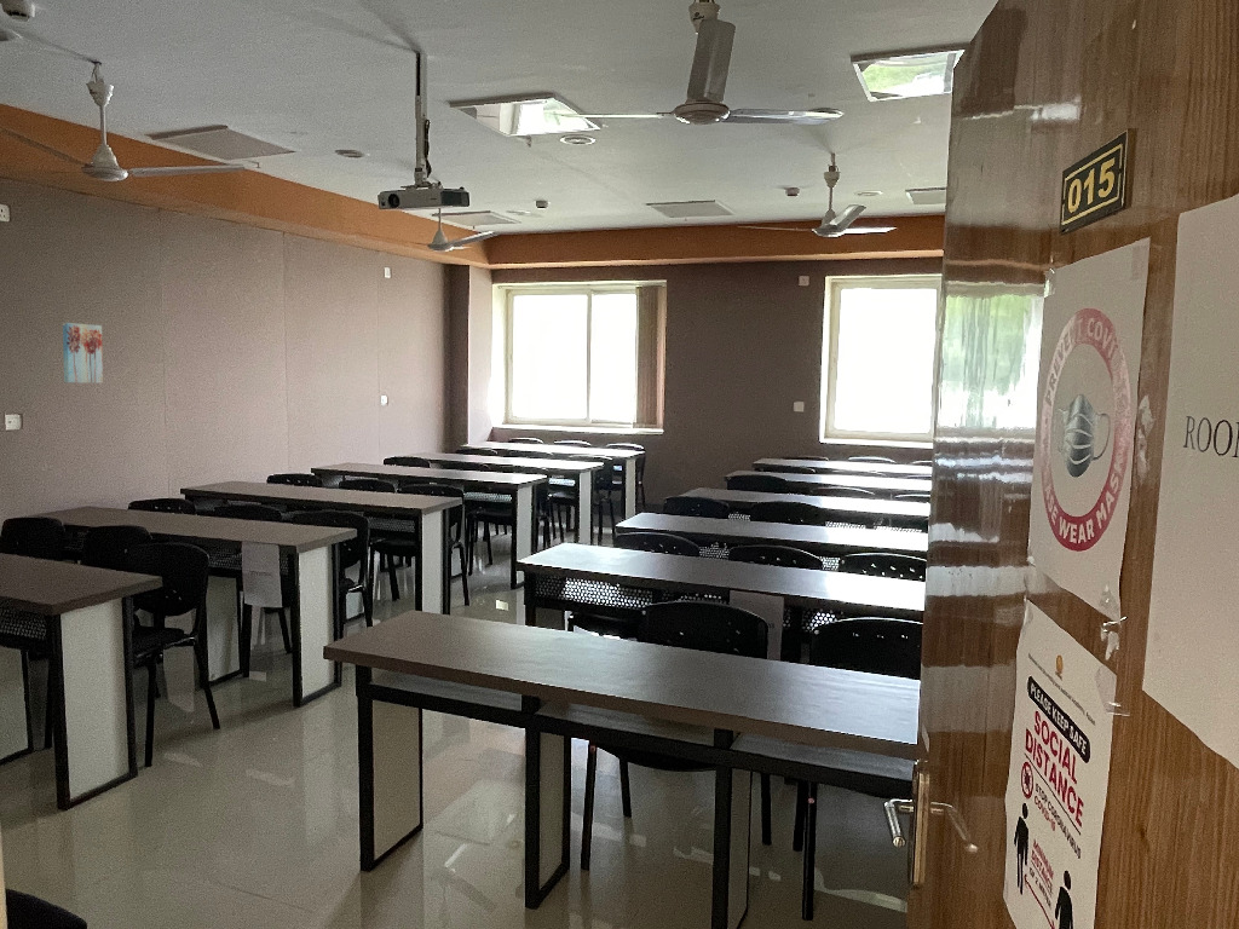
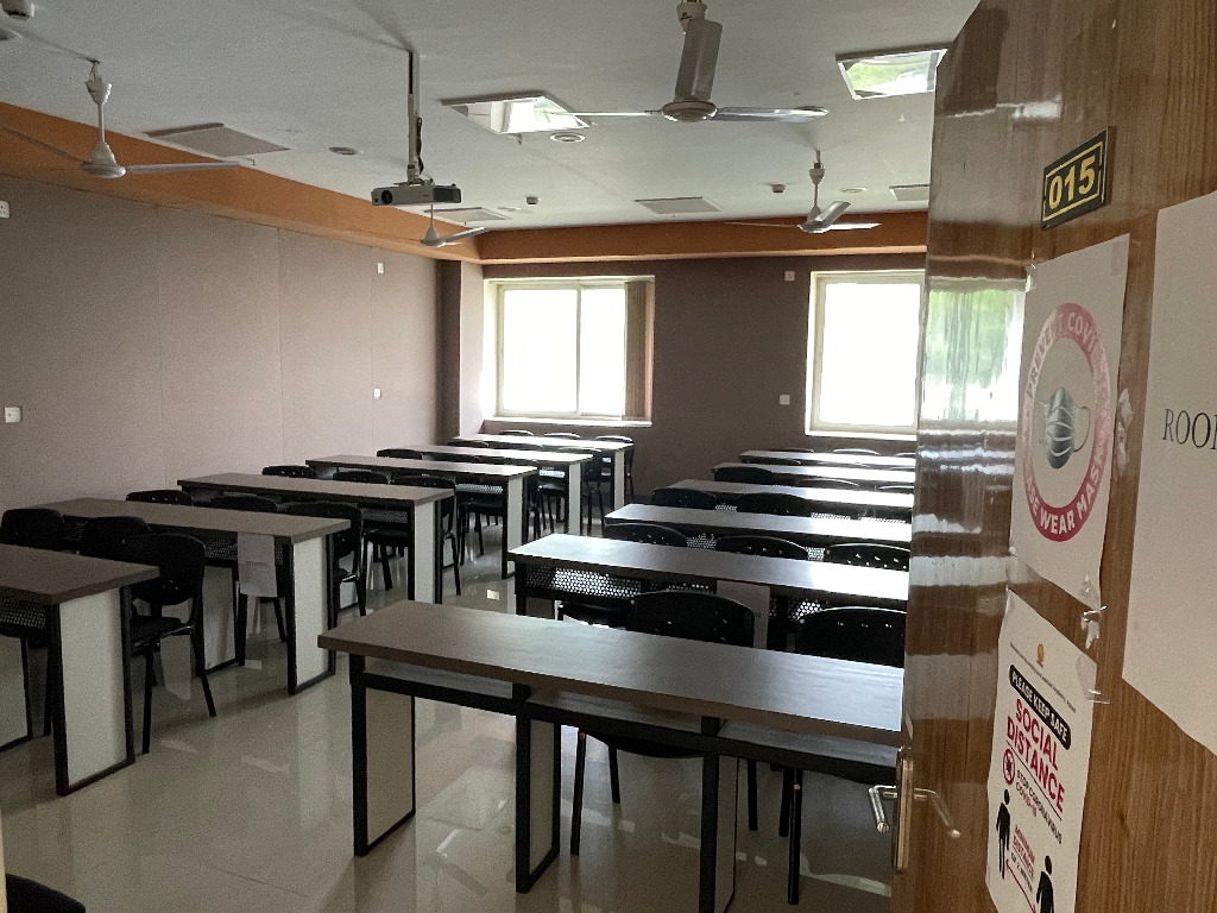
- wall art (82, 353)
